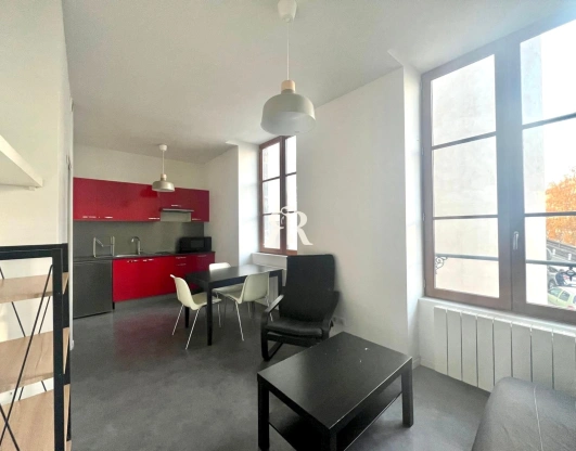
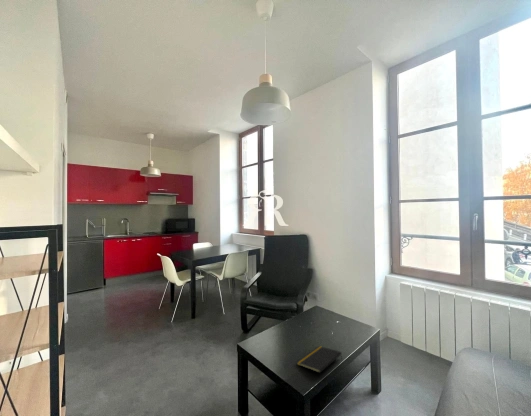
+ notepad (319, 358)
